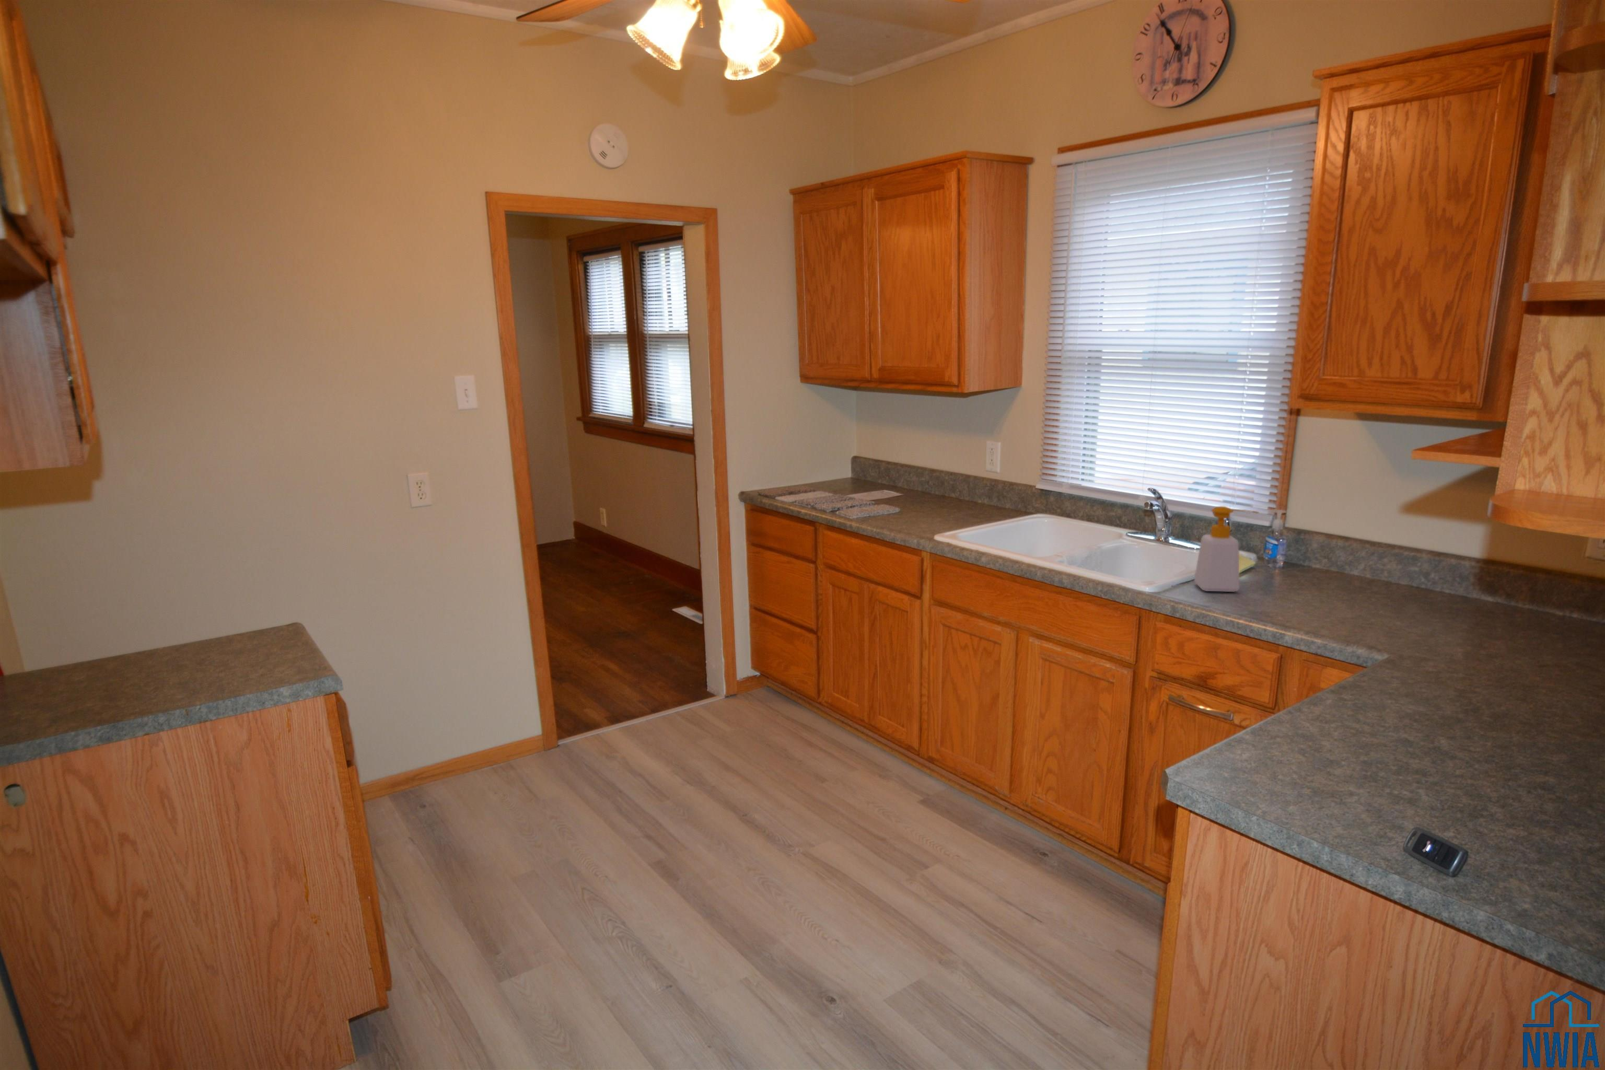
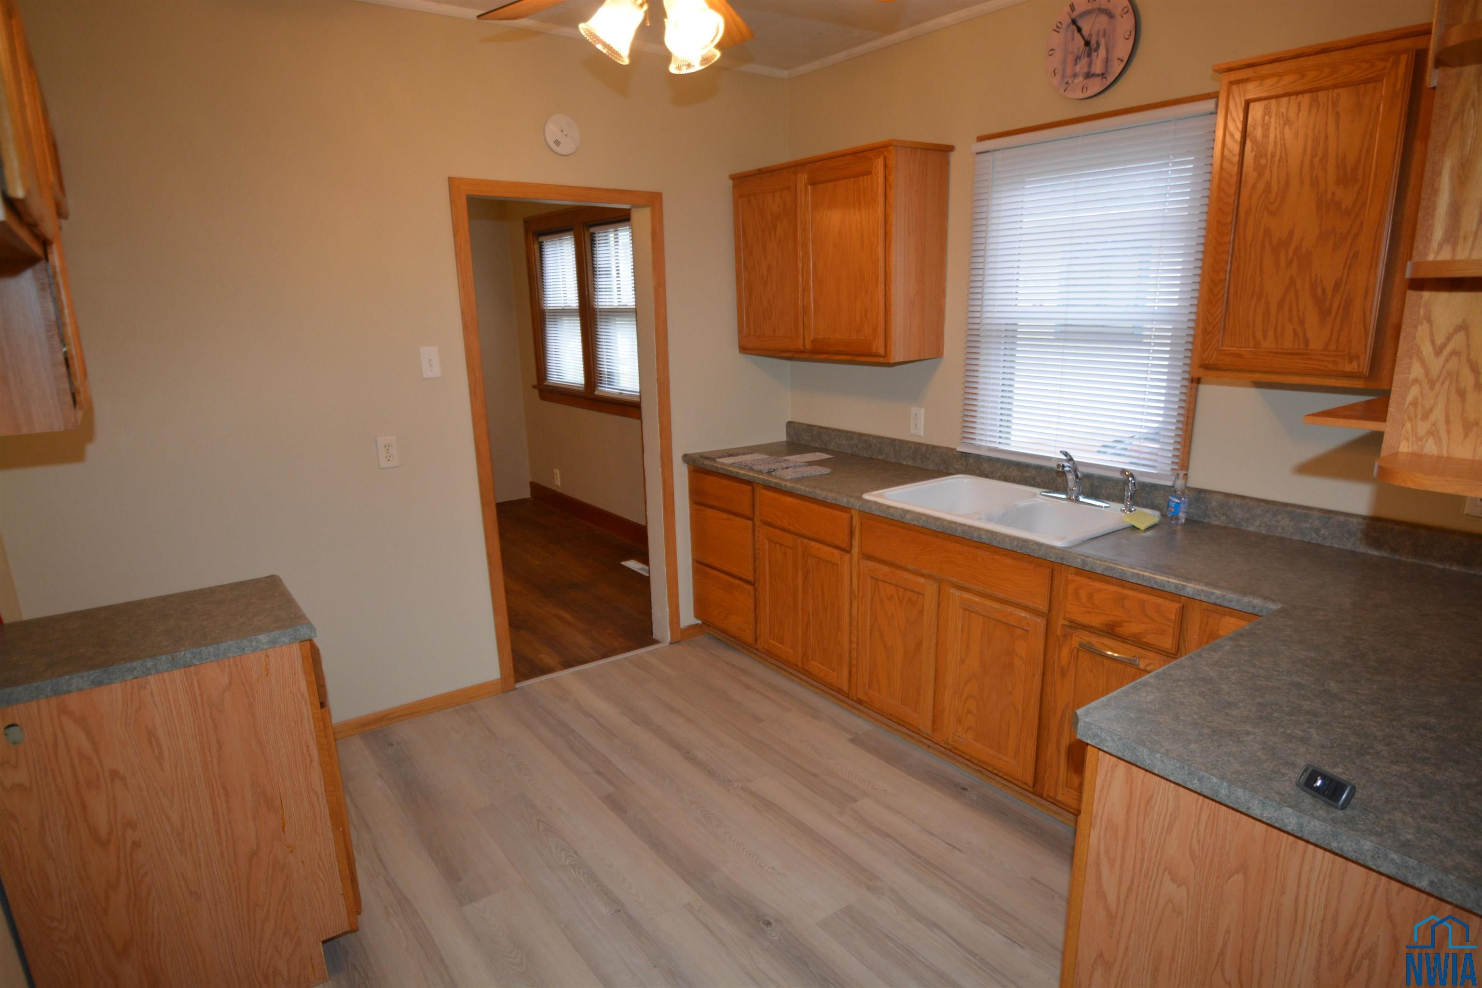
- soap bottle (1228, 547)
